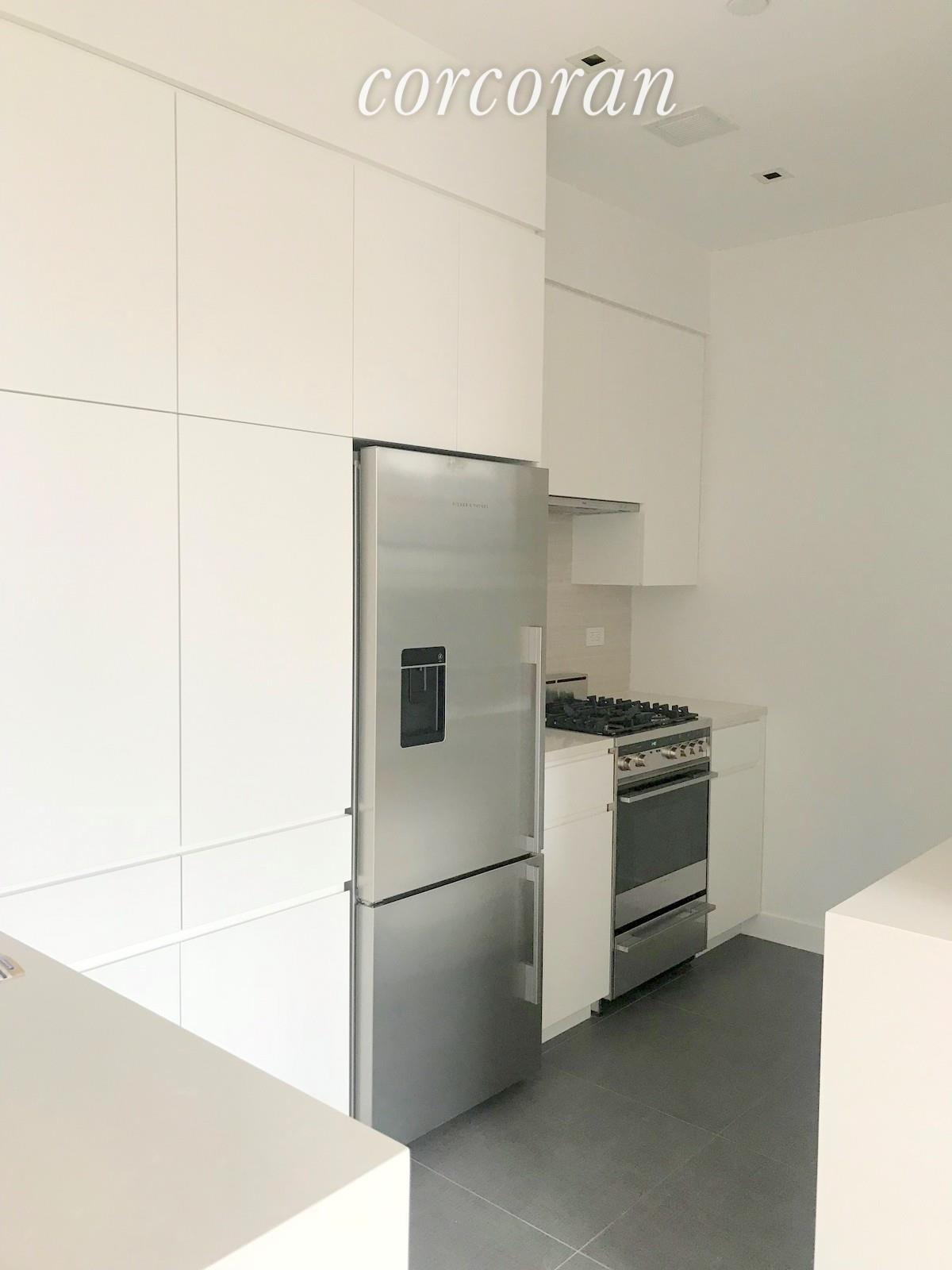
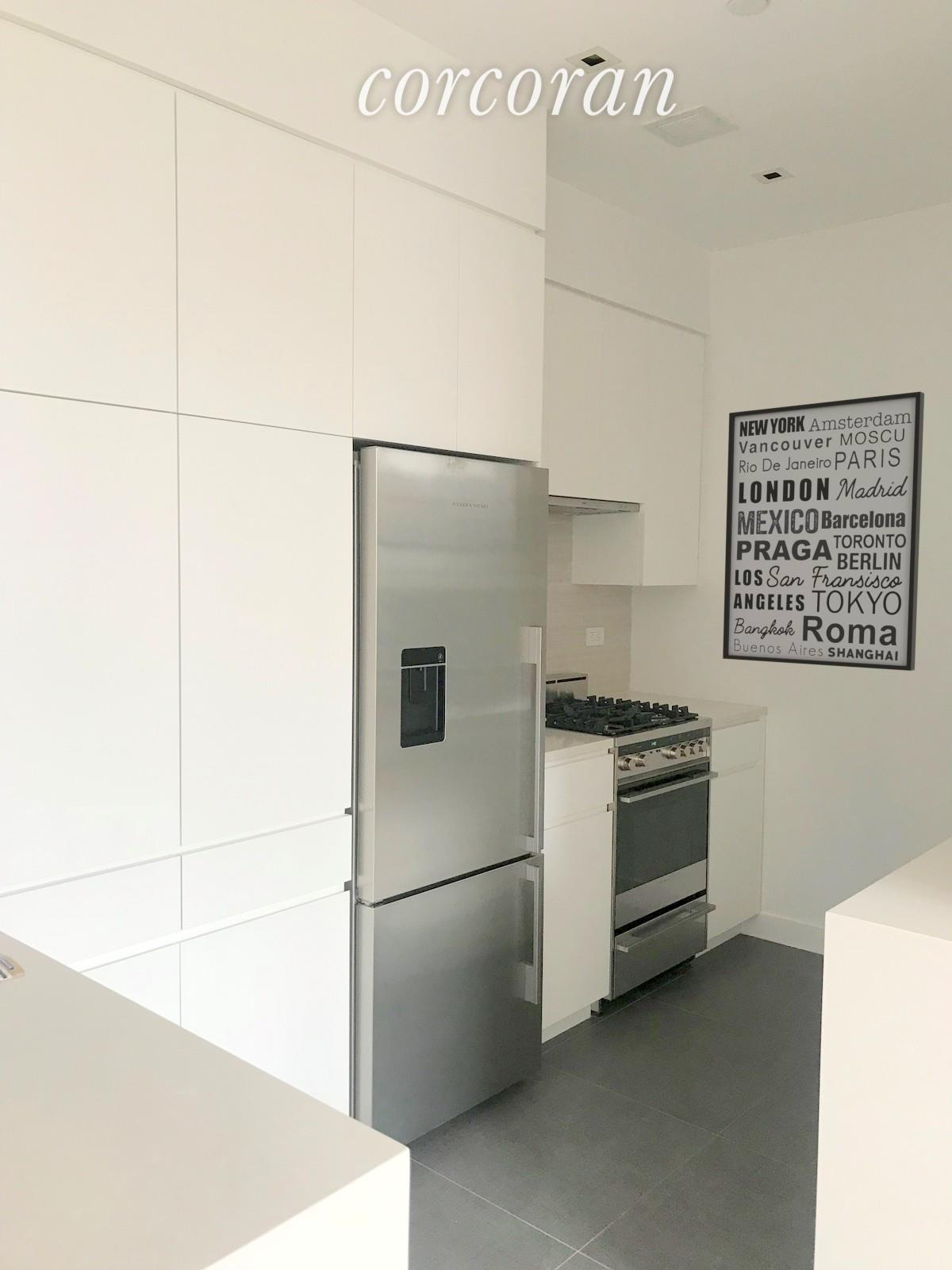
+ wall art (816, 534)
